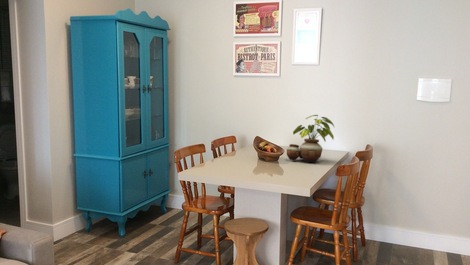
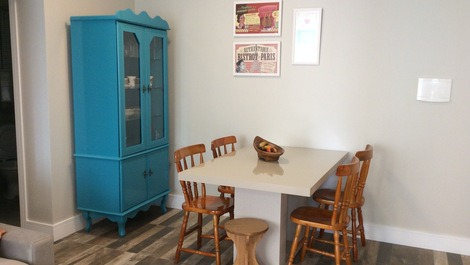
- potted plant (311, 138)
